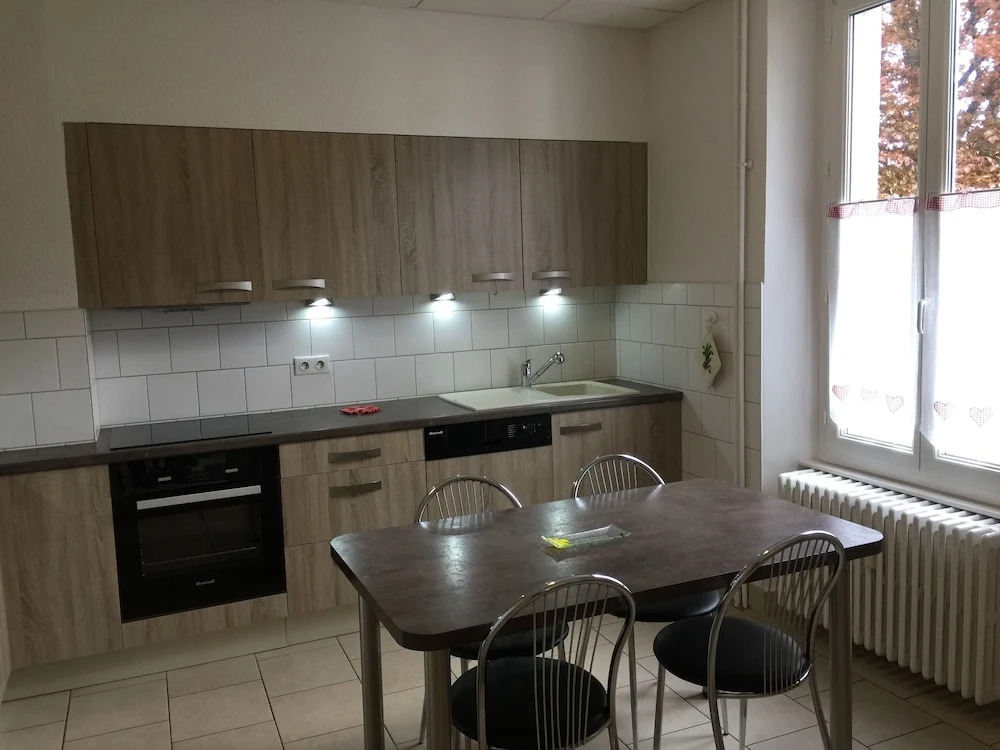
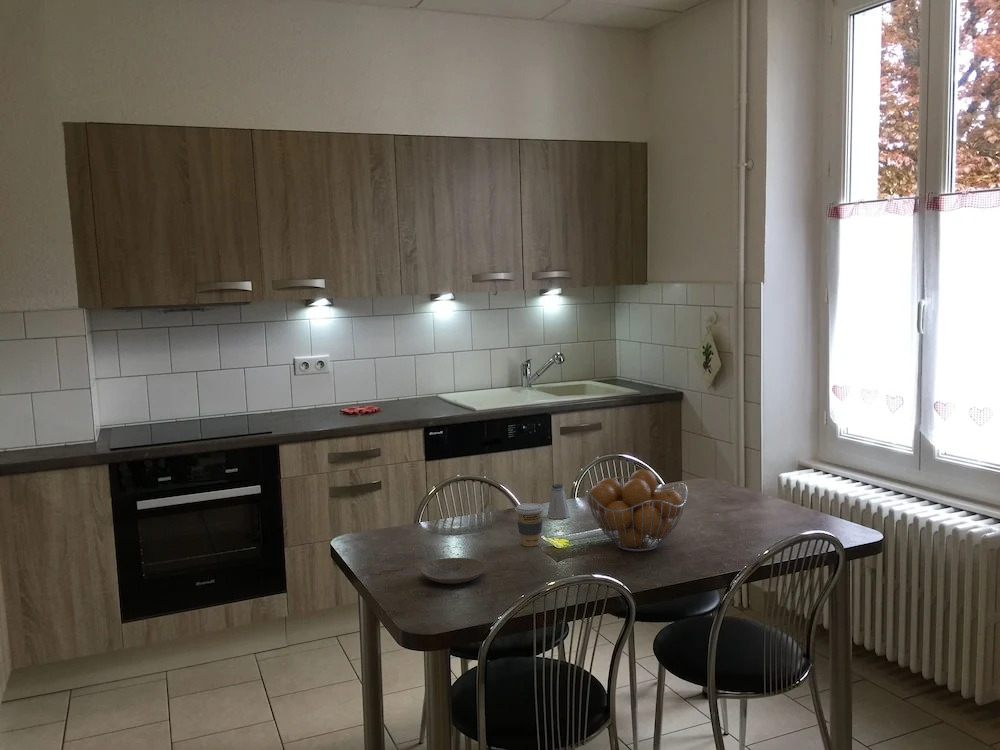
+ saltshaker (557, 500)
+ fruit basket (636, 509)
+ plate (453, 572)
+ coffee cup (529, 525)
